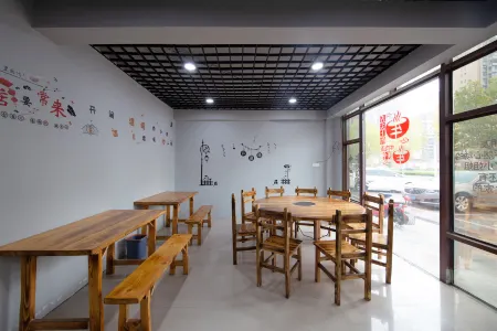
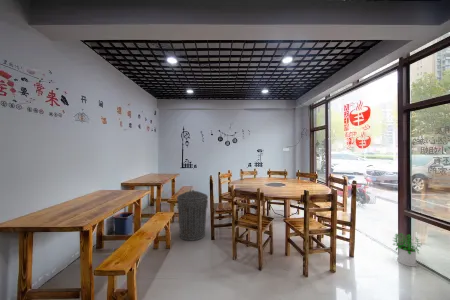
+ trash can (192, 212)
+ potted plant (405, 247)
